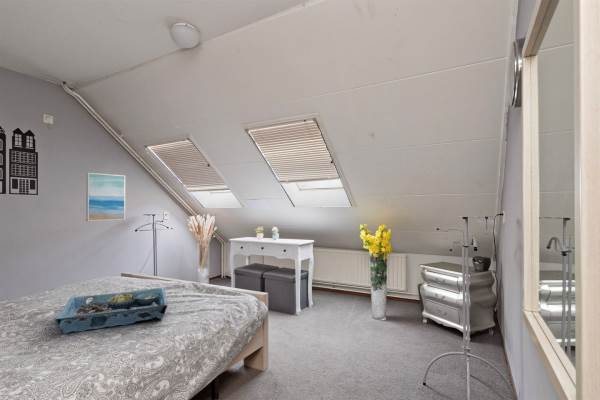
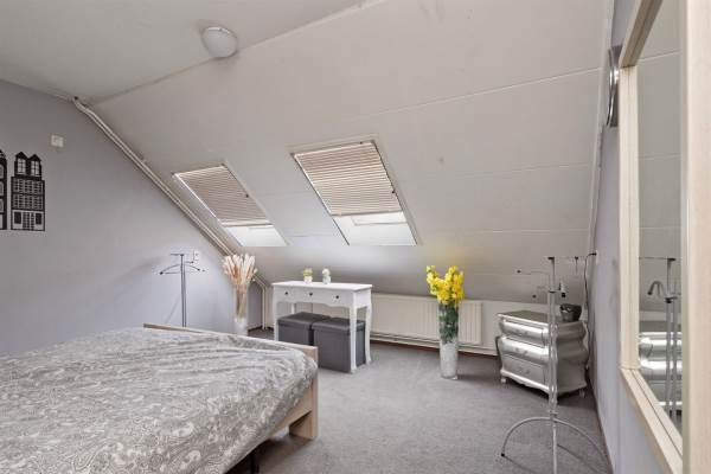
- serving tray (117, 306)
- wall art (106, 197)
